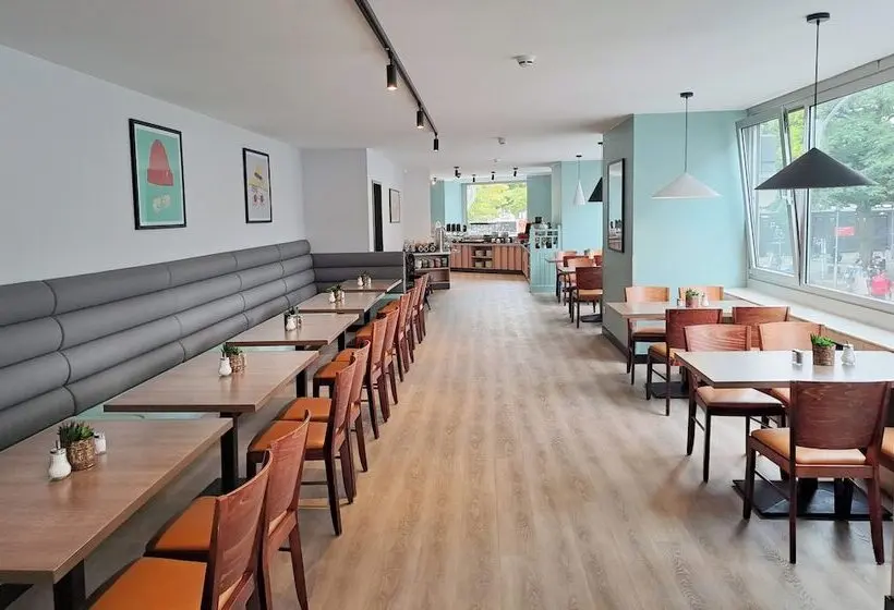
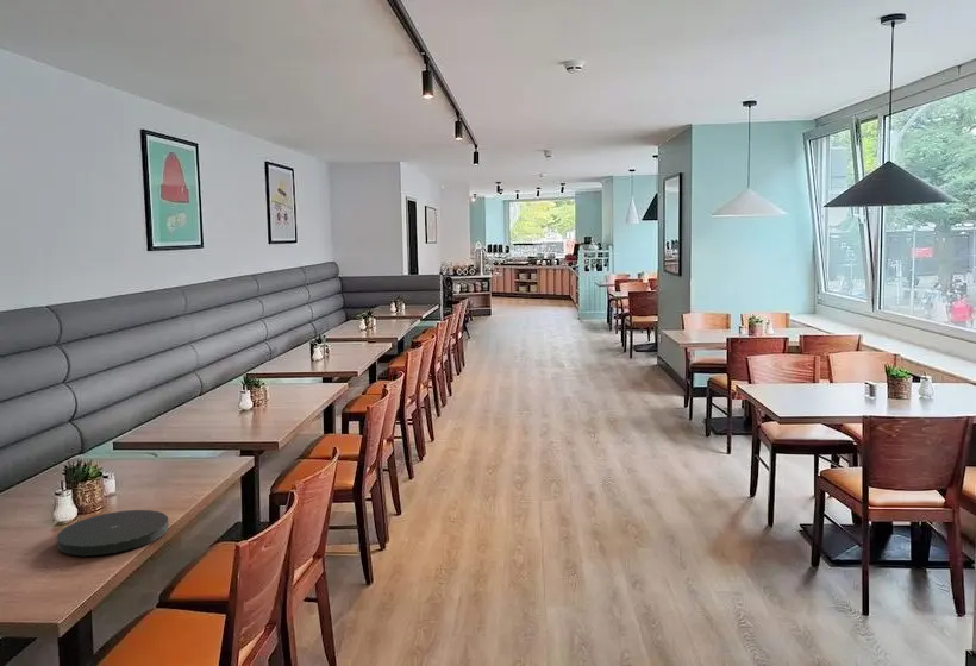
+ plate (114, 530)
